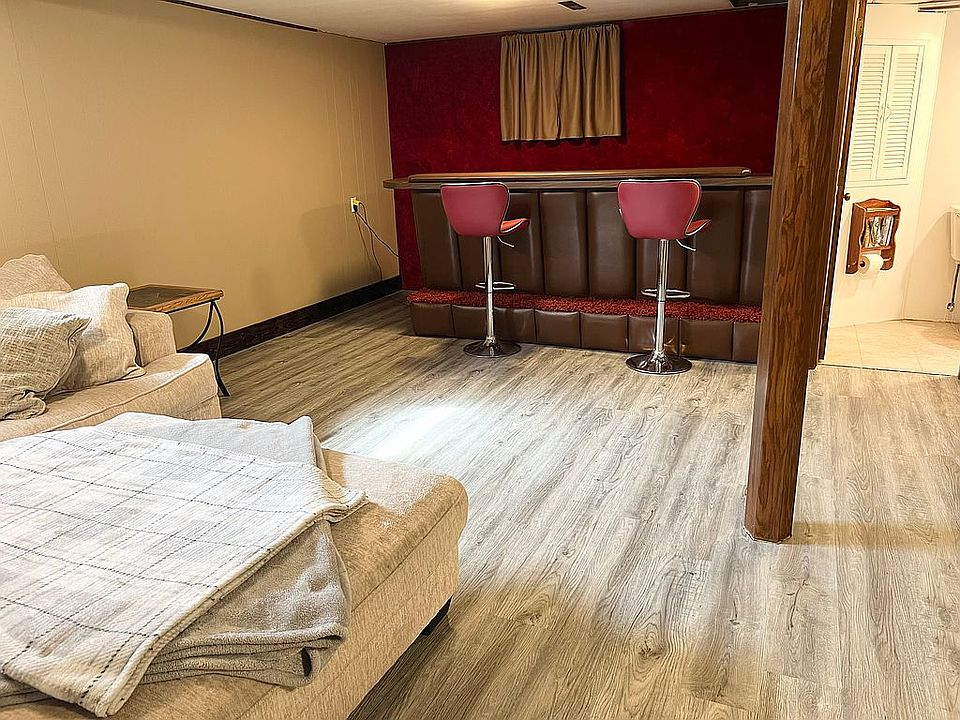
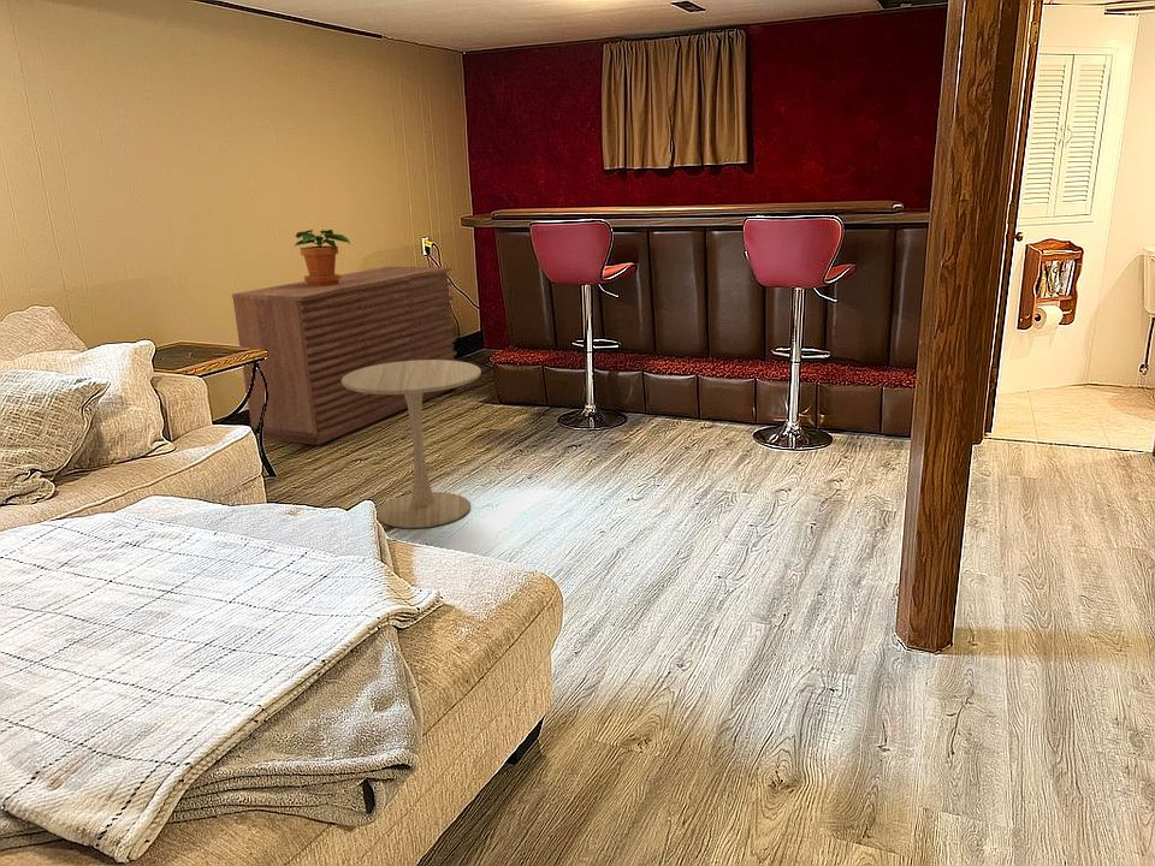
+ potted plant (324, 256)
+ sideboard (359, 346)
+ side table (417, 443)
